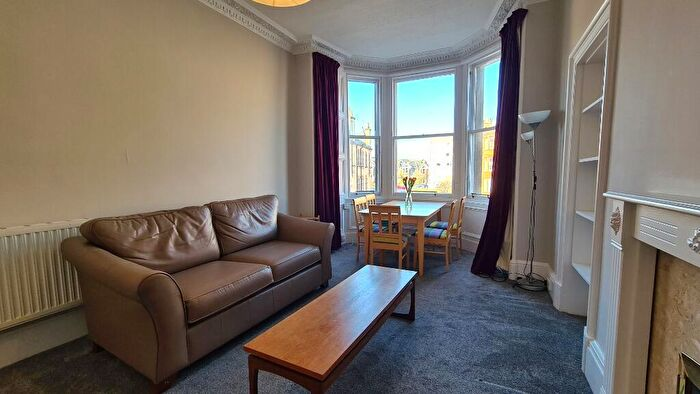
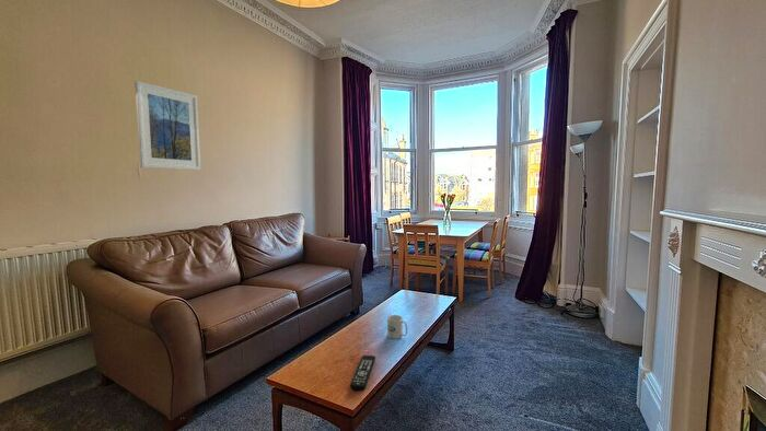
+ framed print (170, 129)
+ mug (397, 327)
+ remote control (363, 371)
